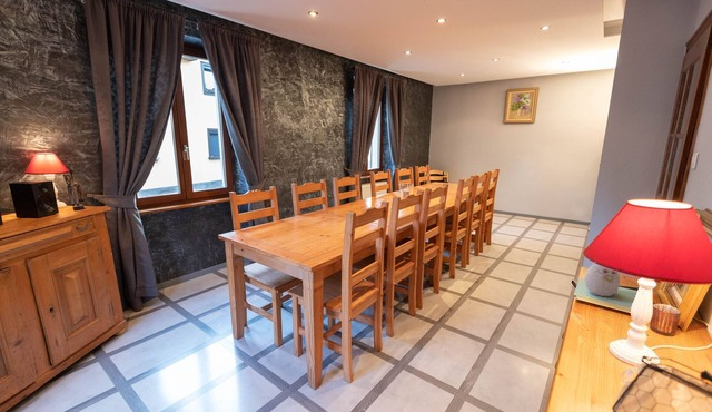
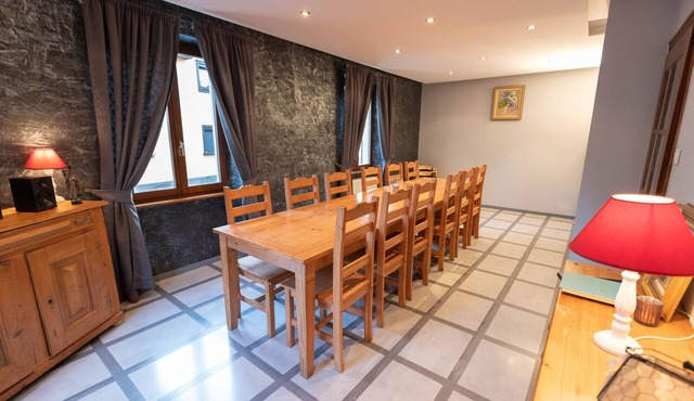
- decorative egg (602, 276)
